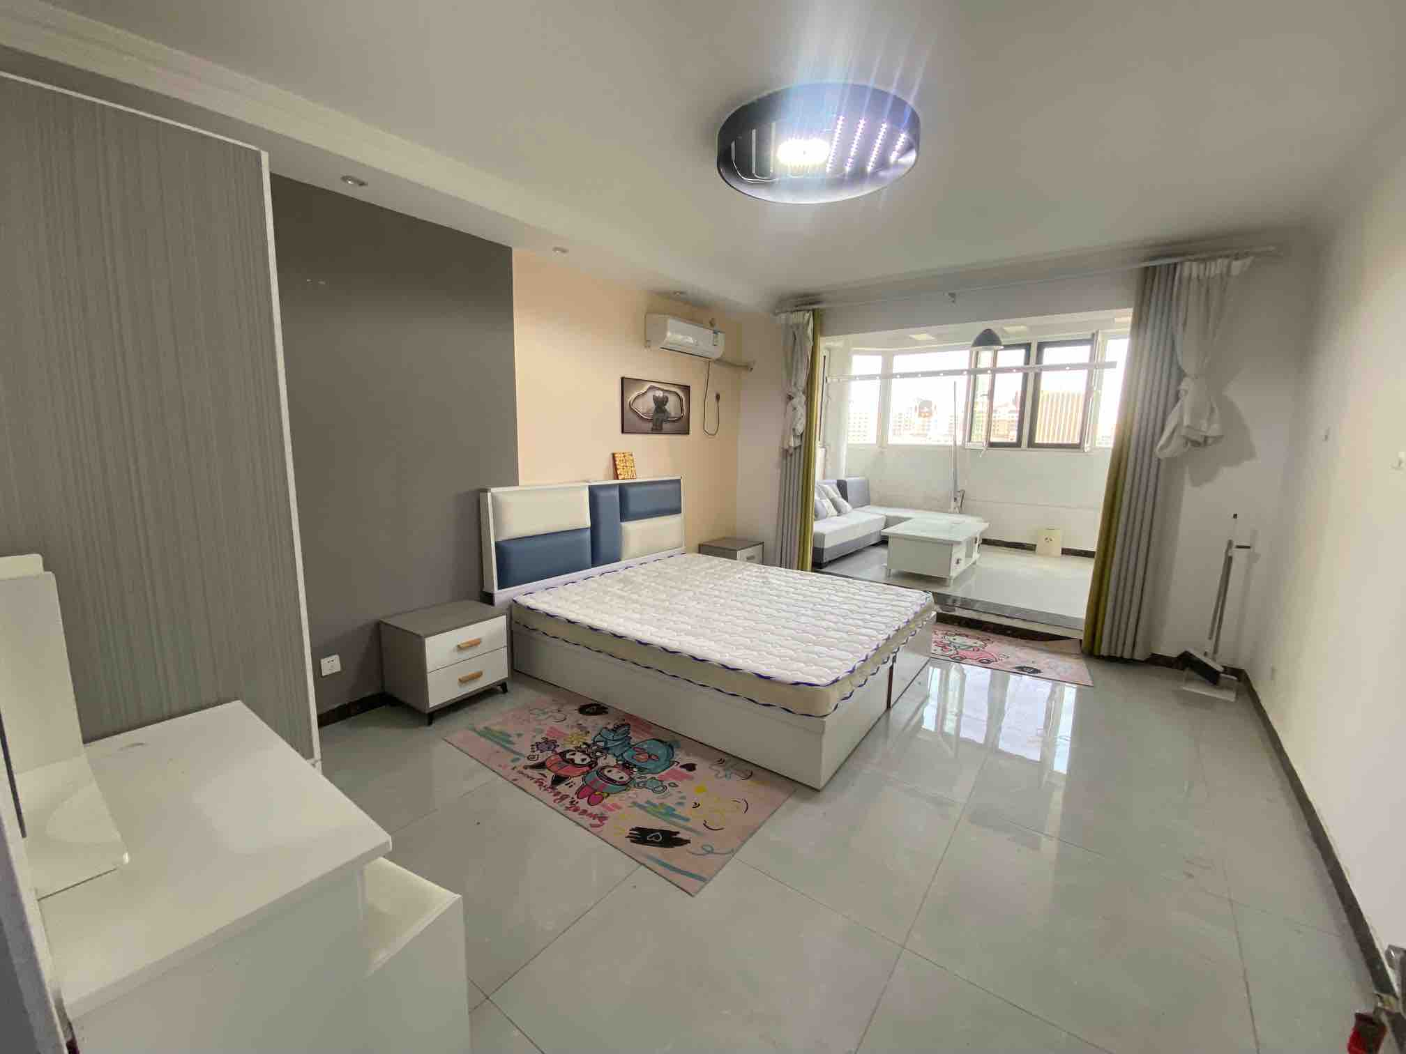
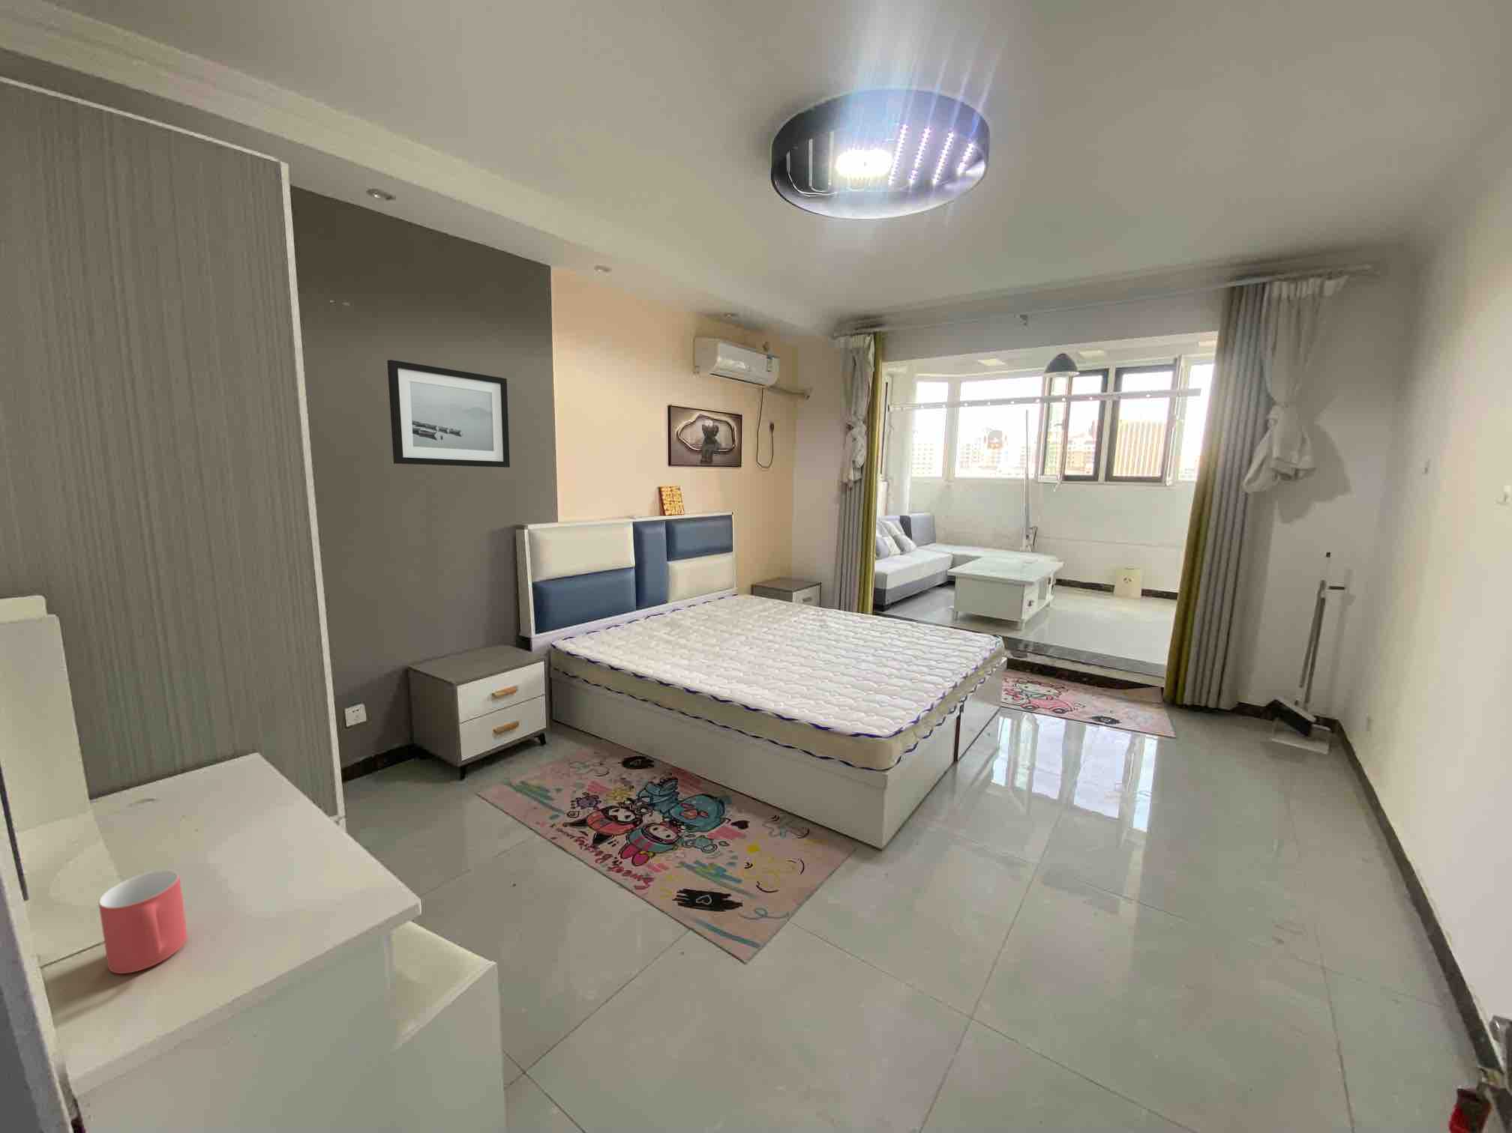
+ mug (146, 926)
+ wall art (452, 418)
